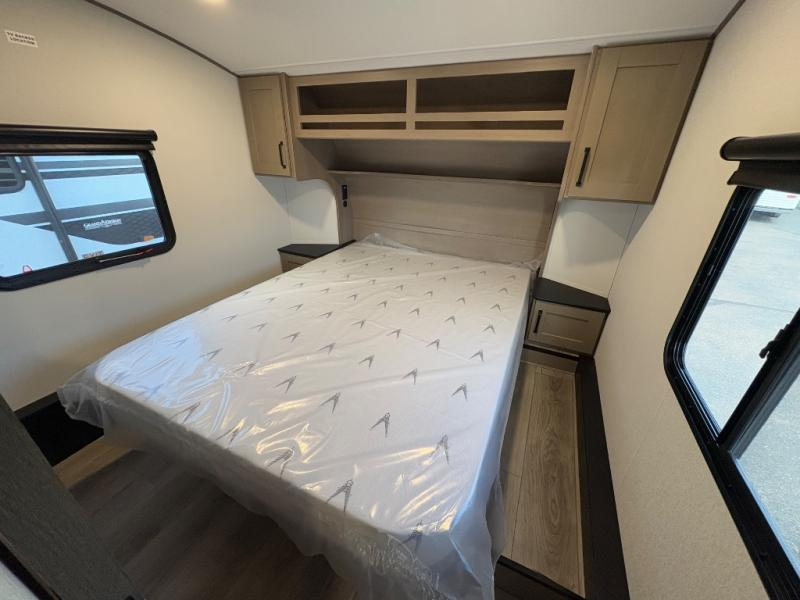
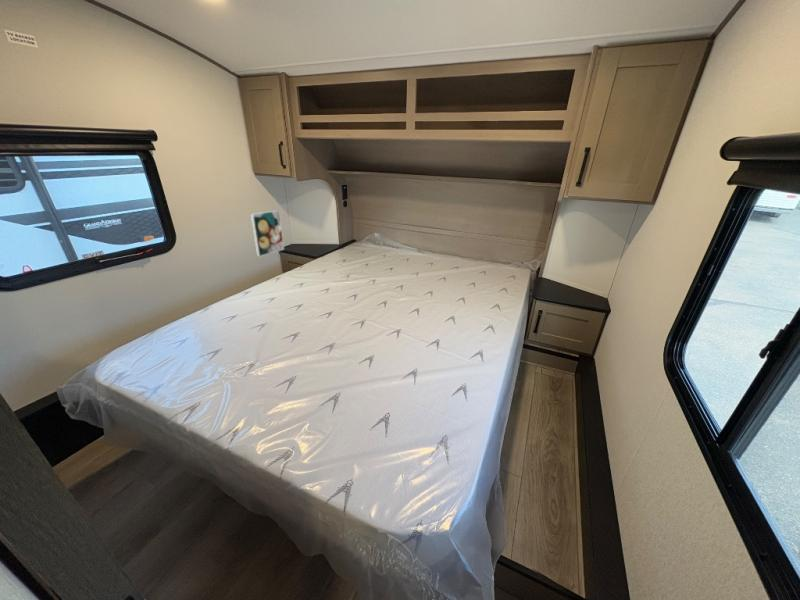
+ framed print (268, 232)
